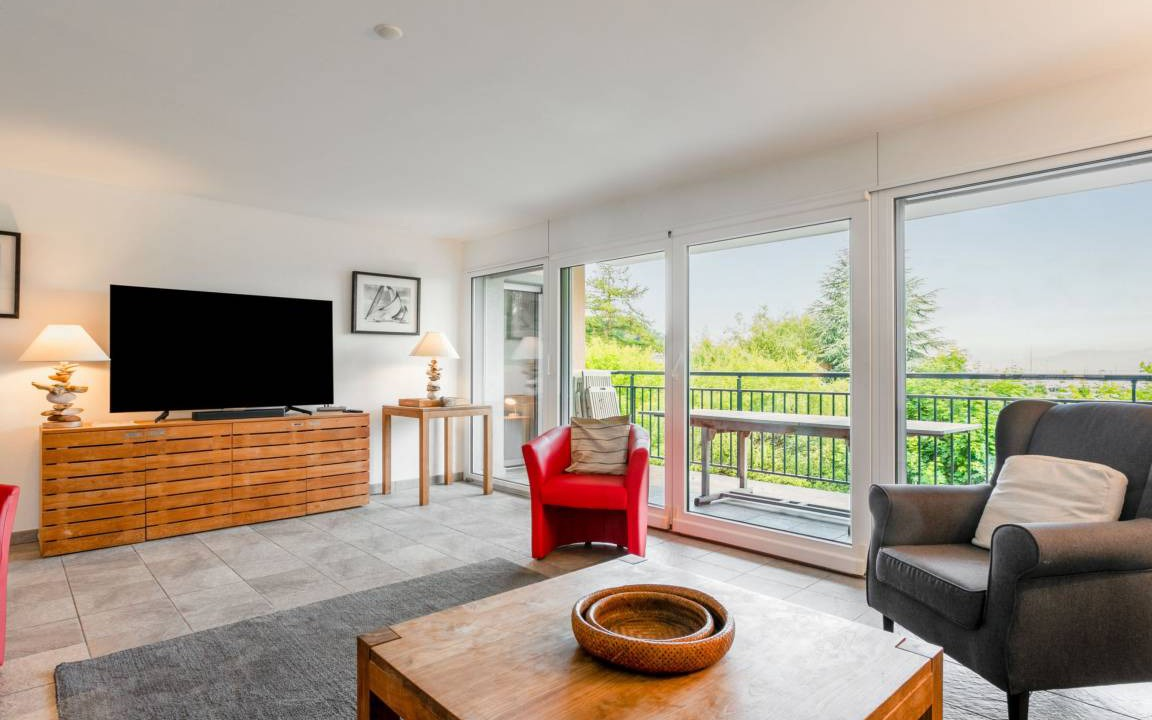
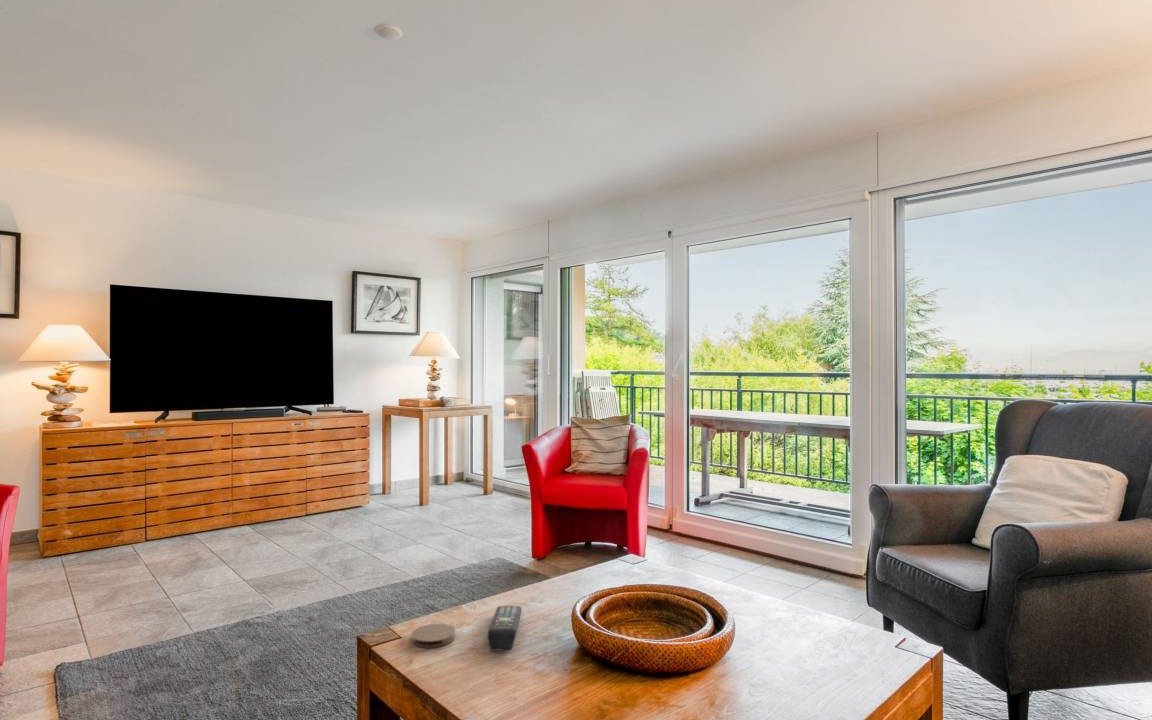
+ coaster (433, 635)
+ remote control (505, 623)
